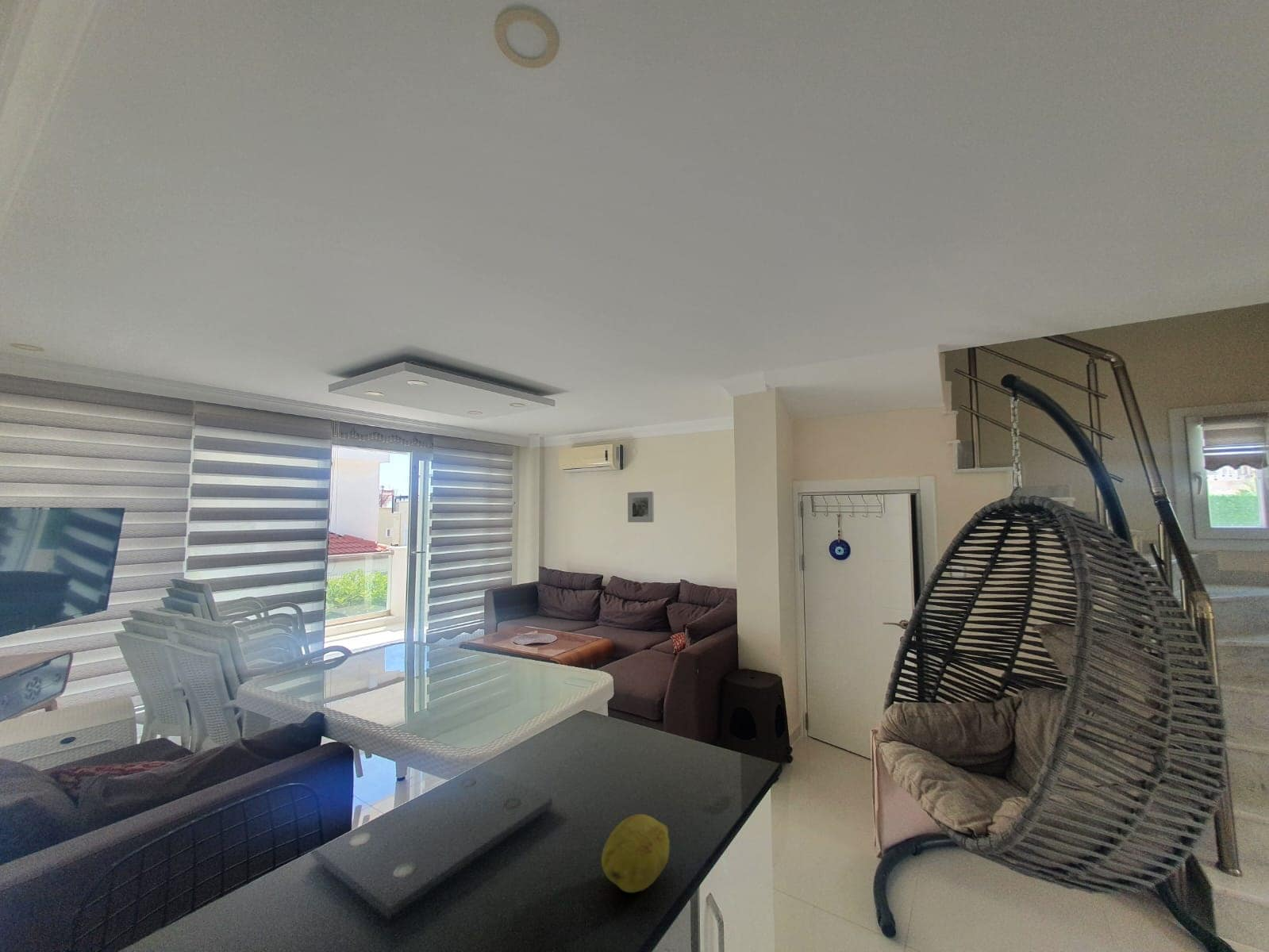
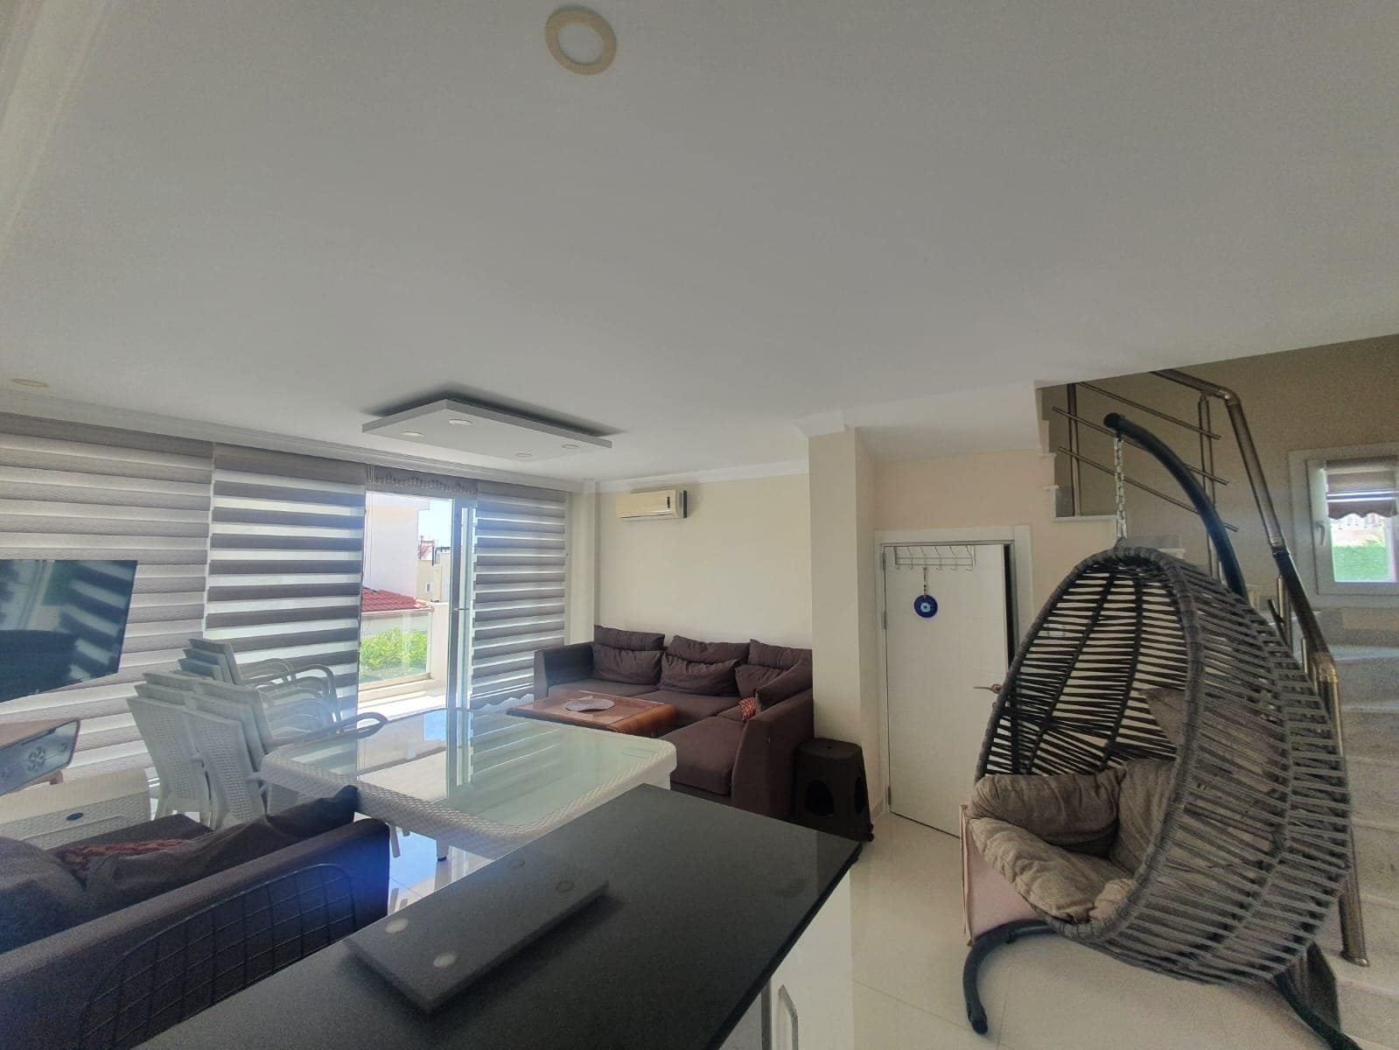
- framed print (640, 507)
- fruit (638, 850)
